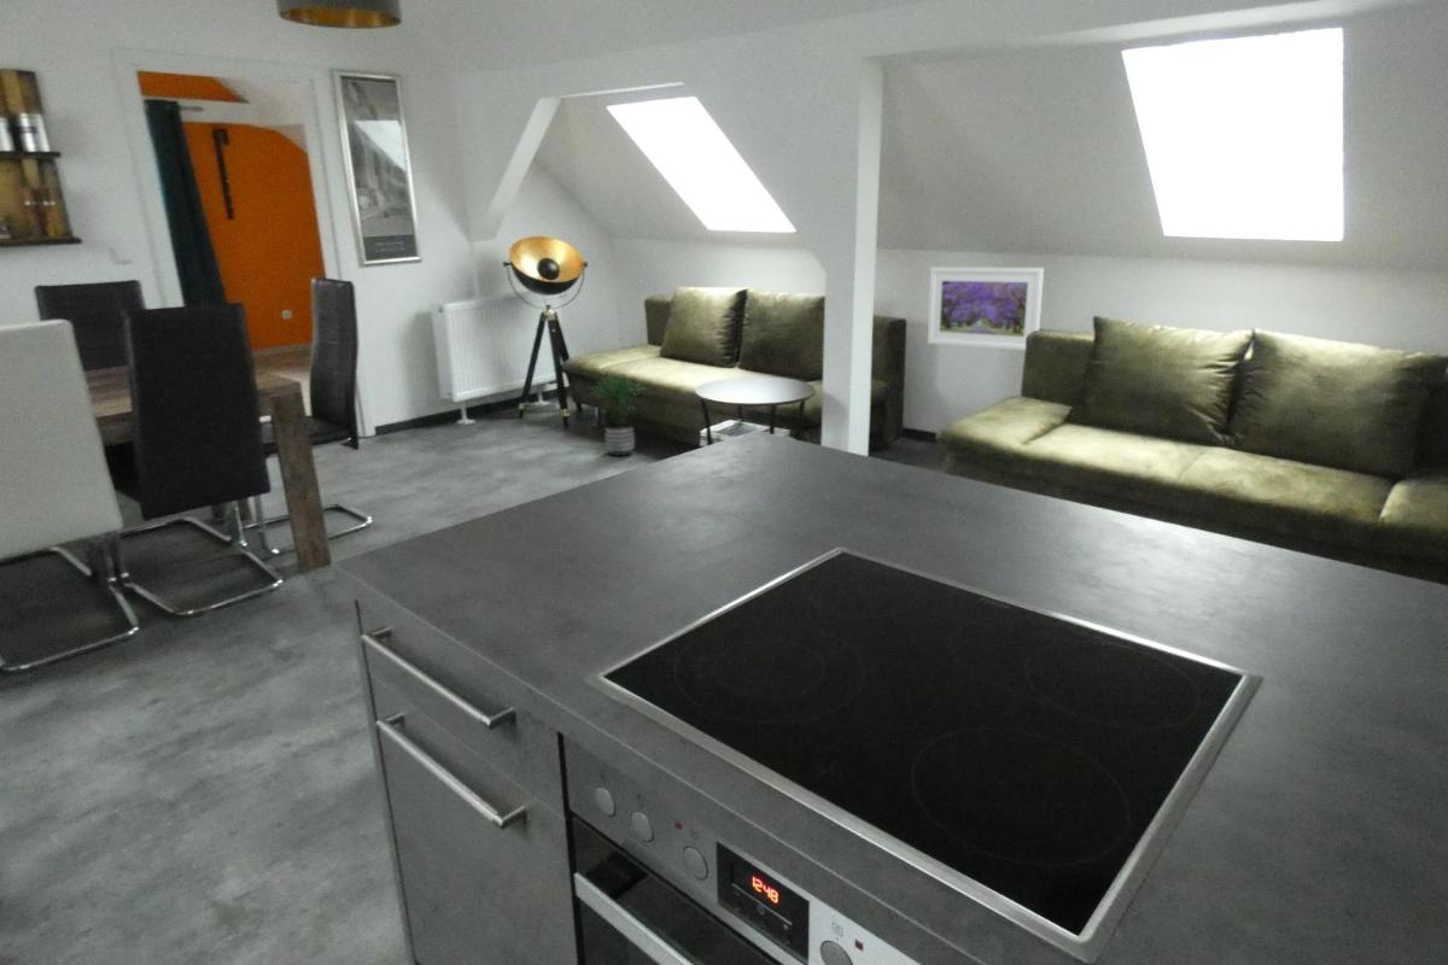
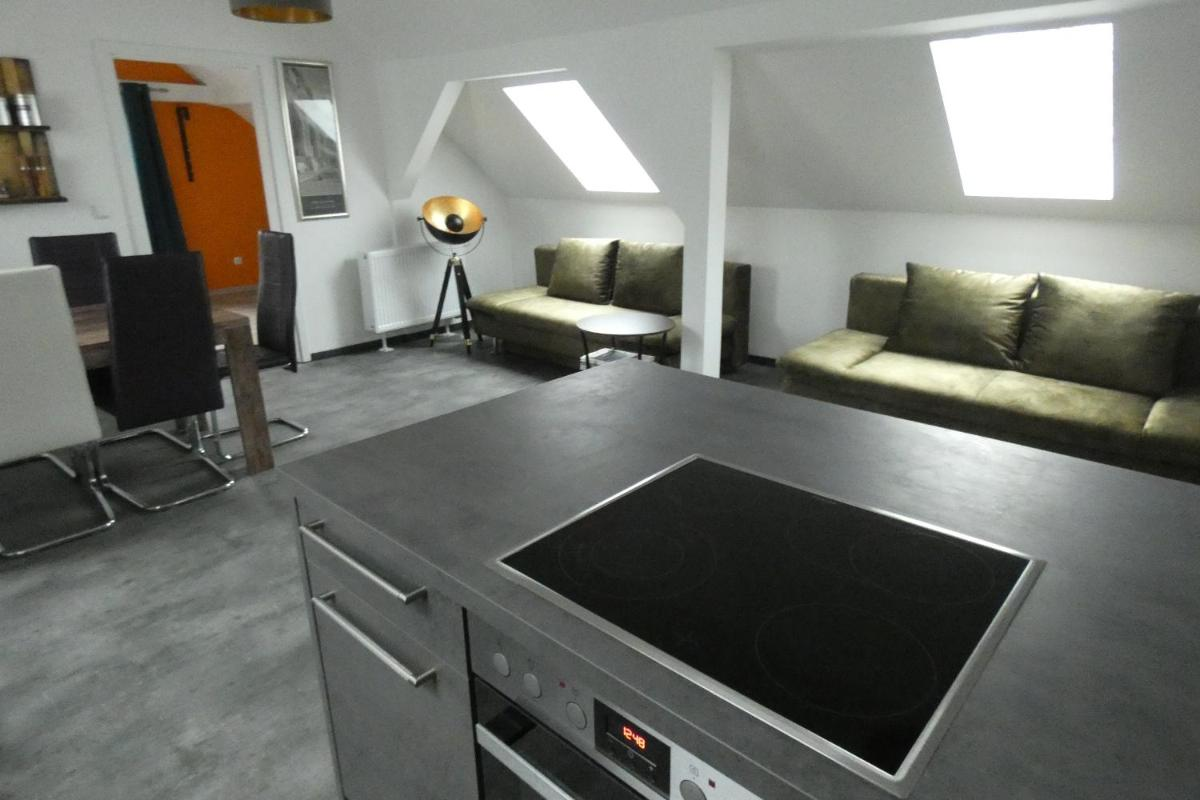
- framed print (982, 308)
- potted plant (615, 414)
